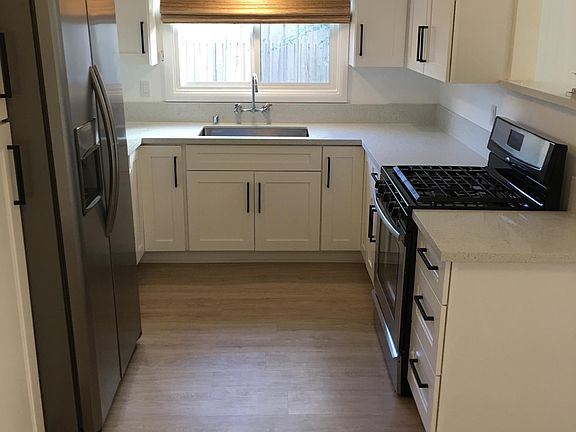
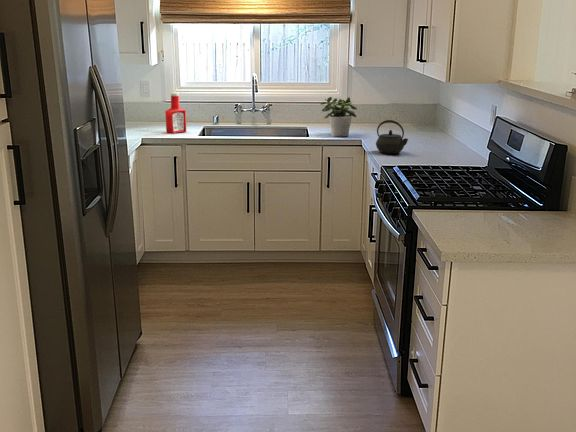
+ kettle (392, 136)
+ soap bottle (175, 112)
+ potted plant (337, 115)
